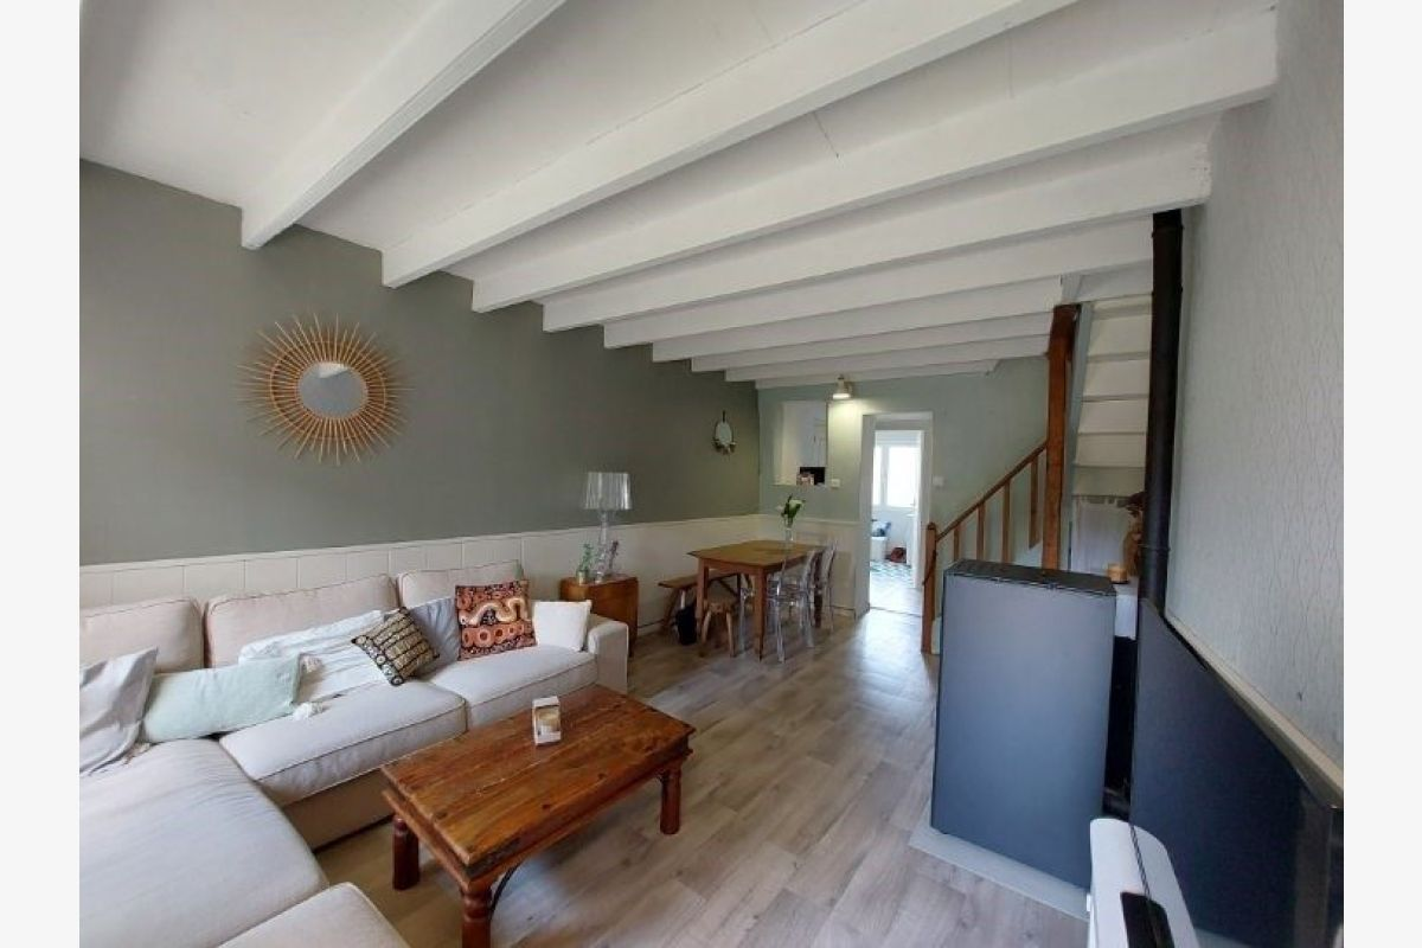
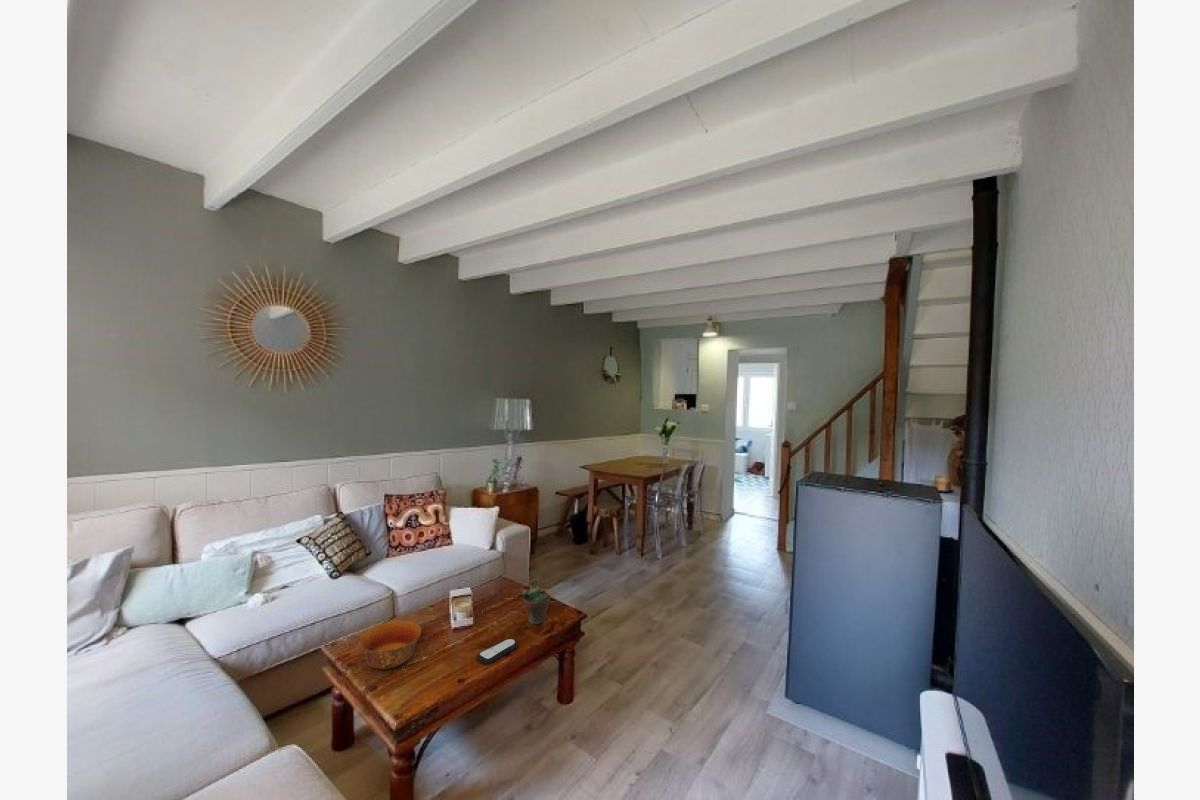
+ succulent plant (536, 598)
+ bowl (390, 647)
+ remote control (498, 650)
